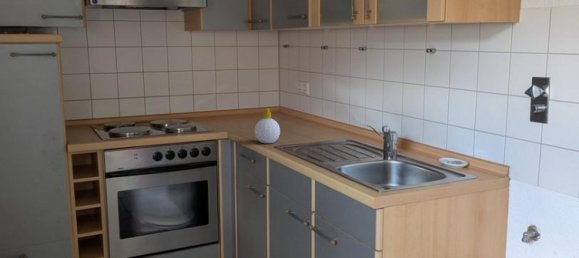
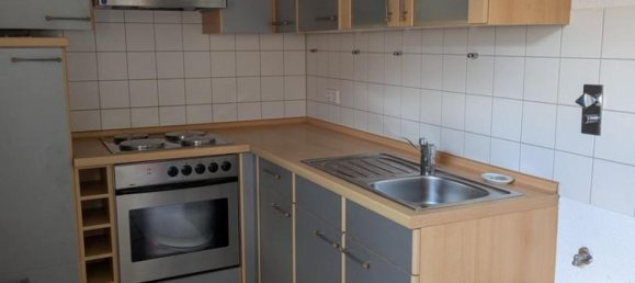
- soap bottle (267, 125)
